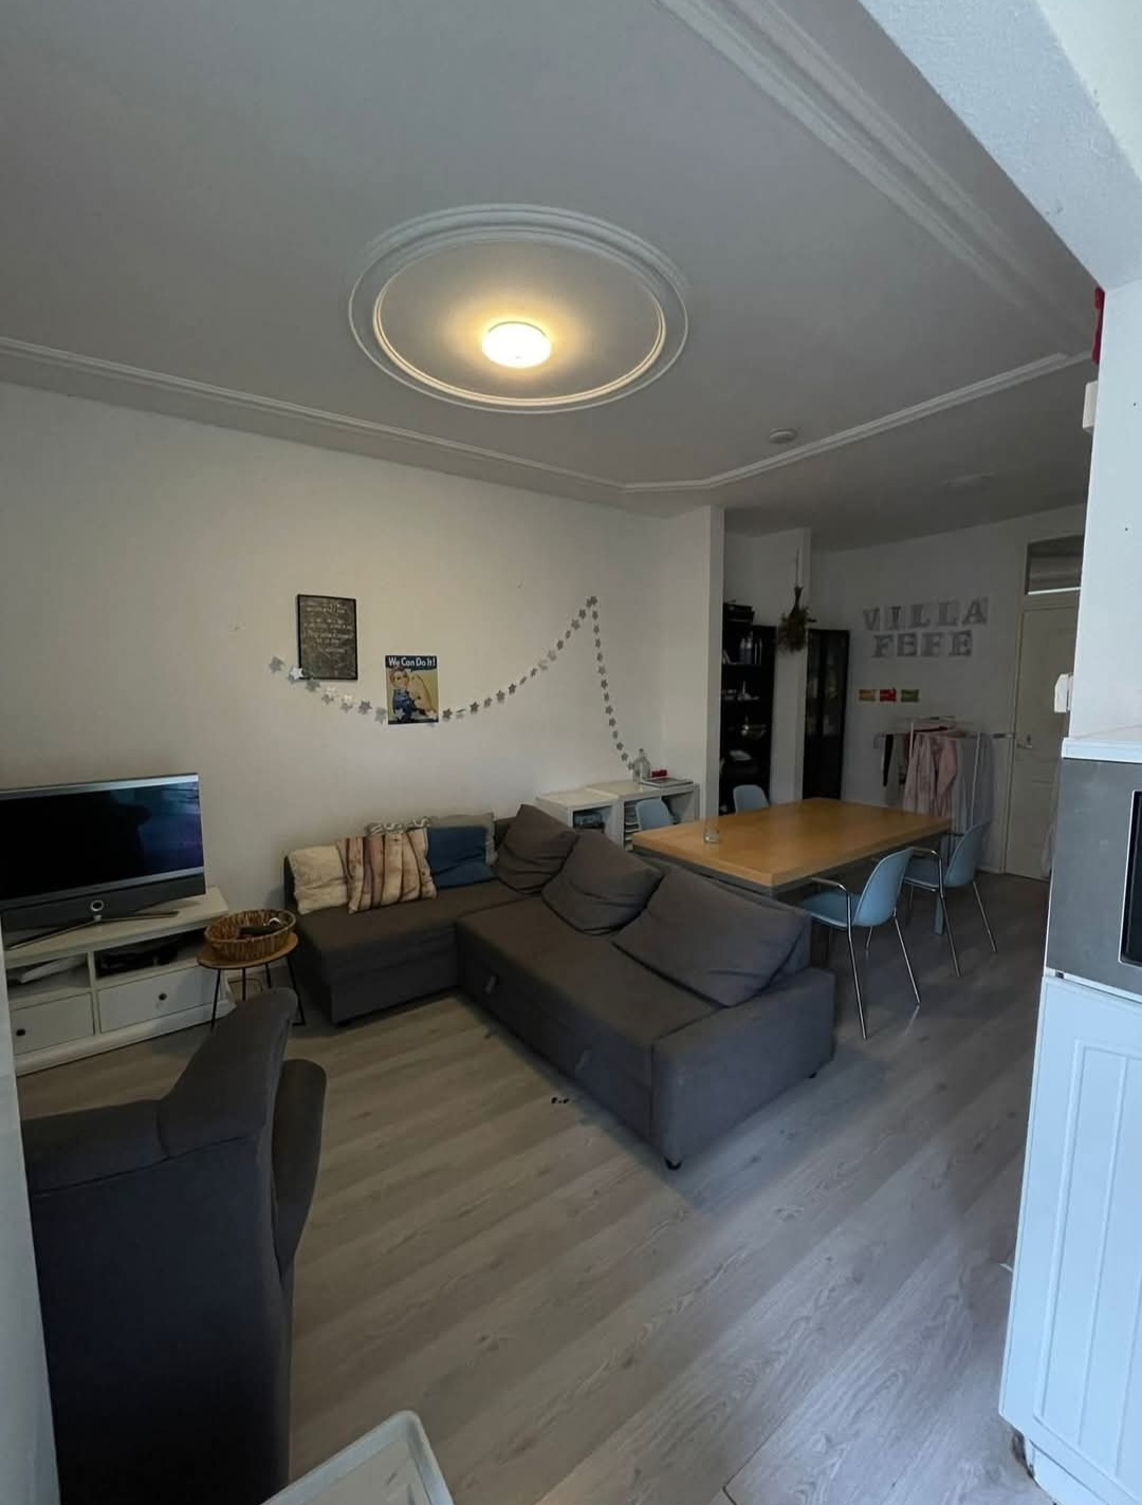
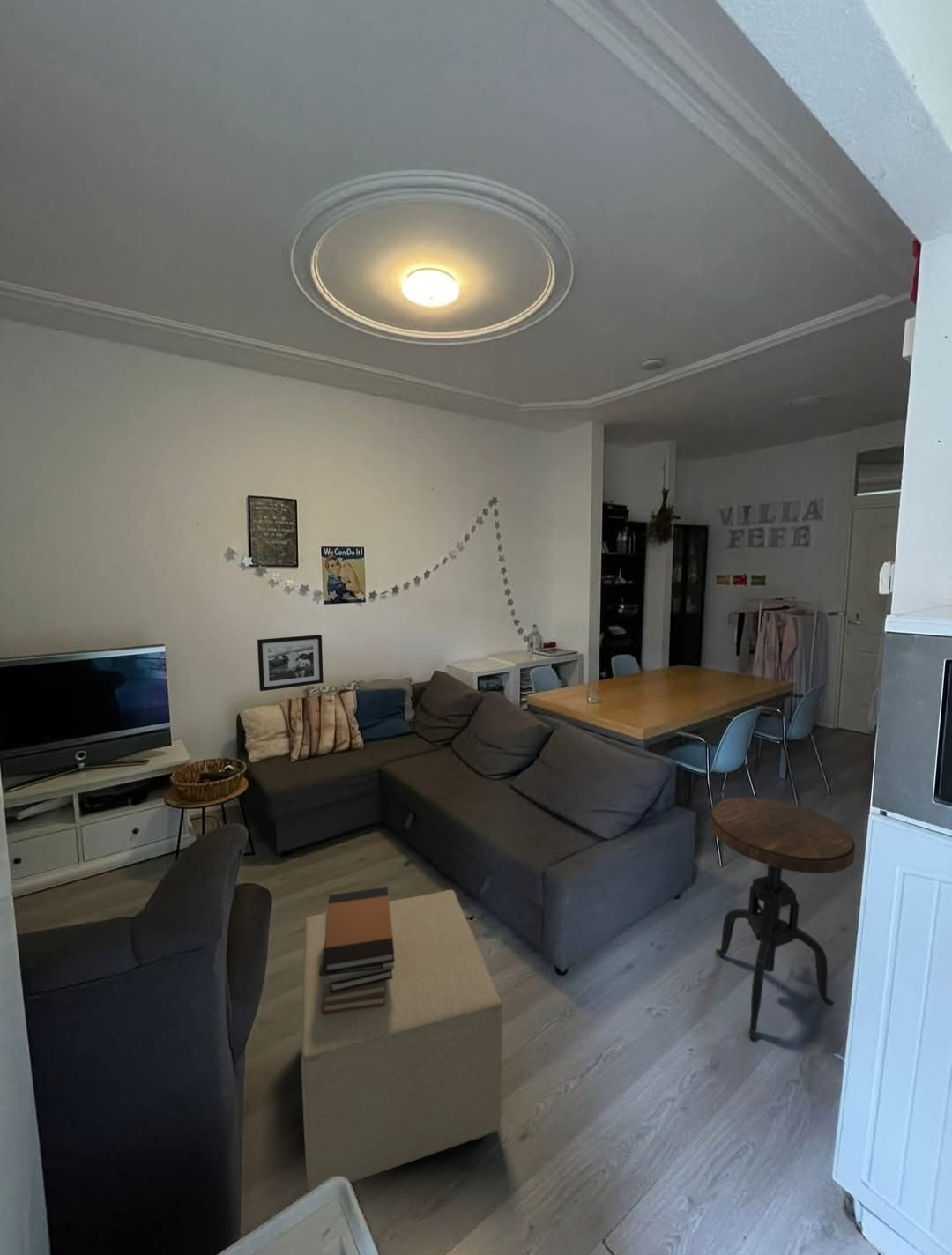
+ ottoman (395, 1019)
+ side table (770, 911)
+ picture frame (291, 662)
+ book stack (357, 944)
